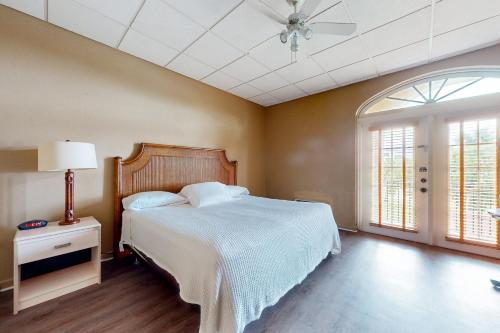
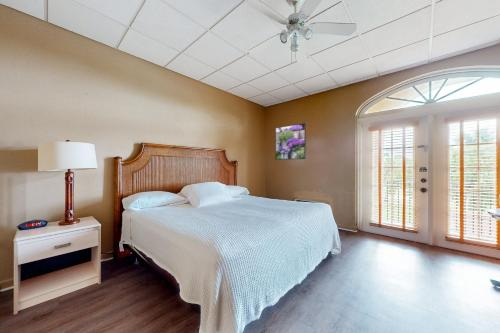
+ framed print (289, 142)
